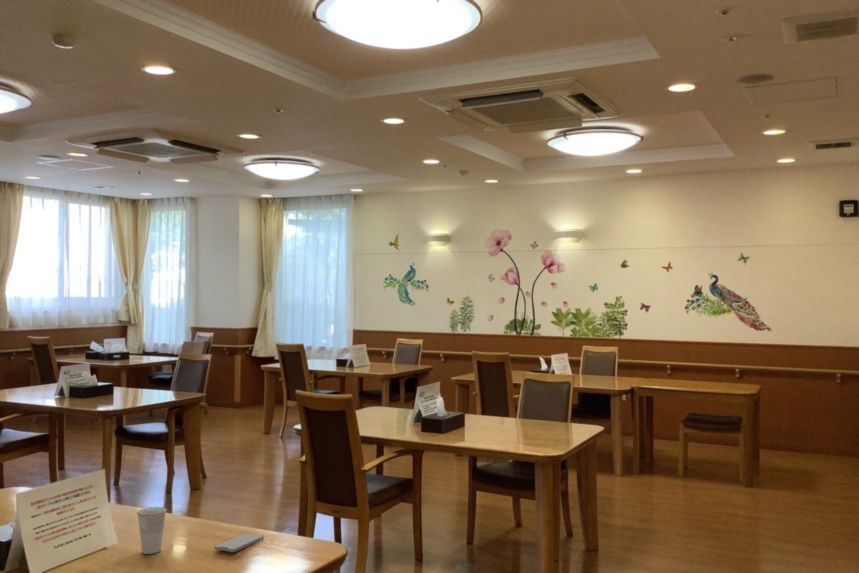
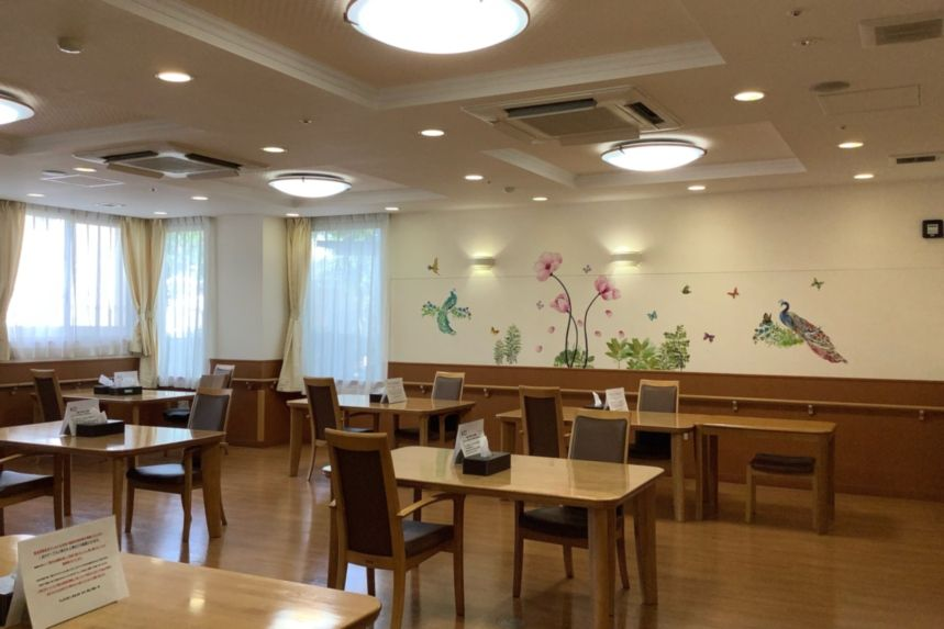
- cup (151, 530)
- smartphone (239, 542)
